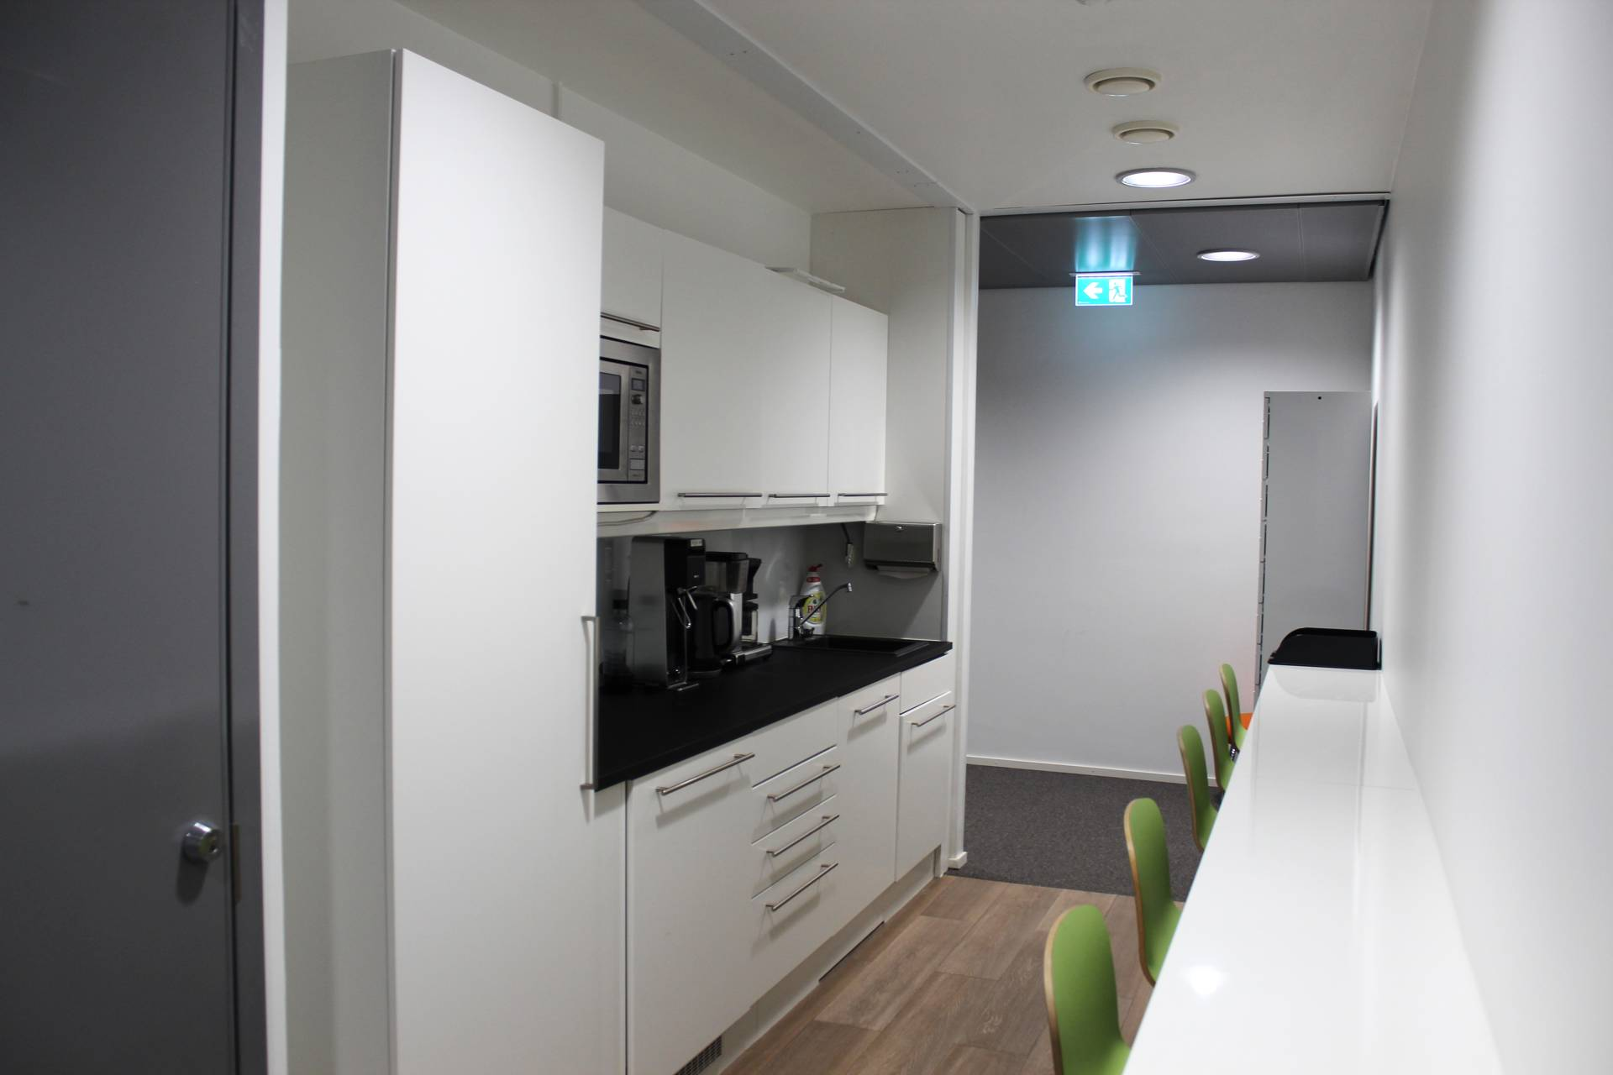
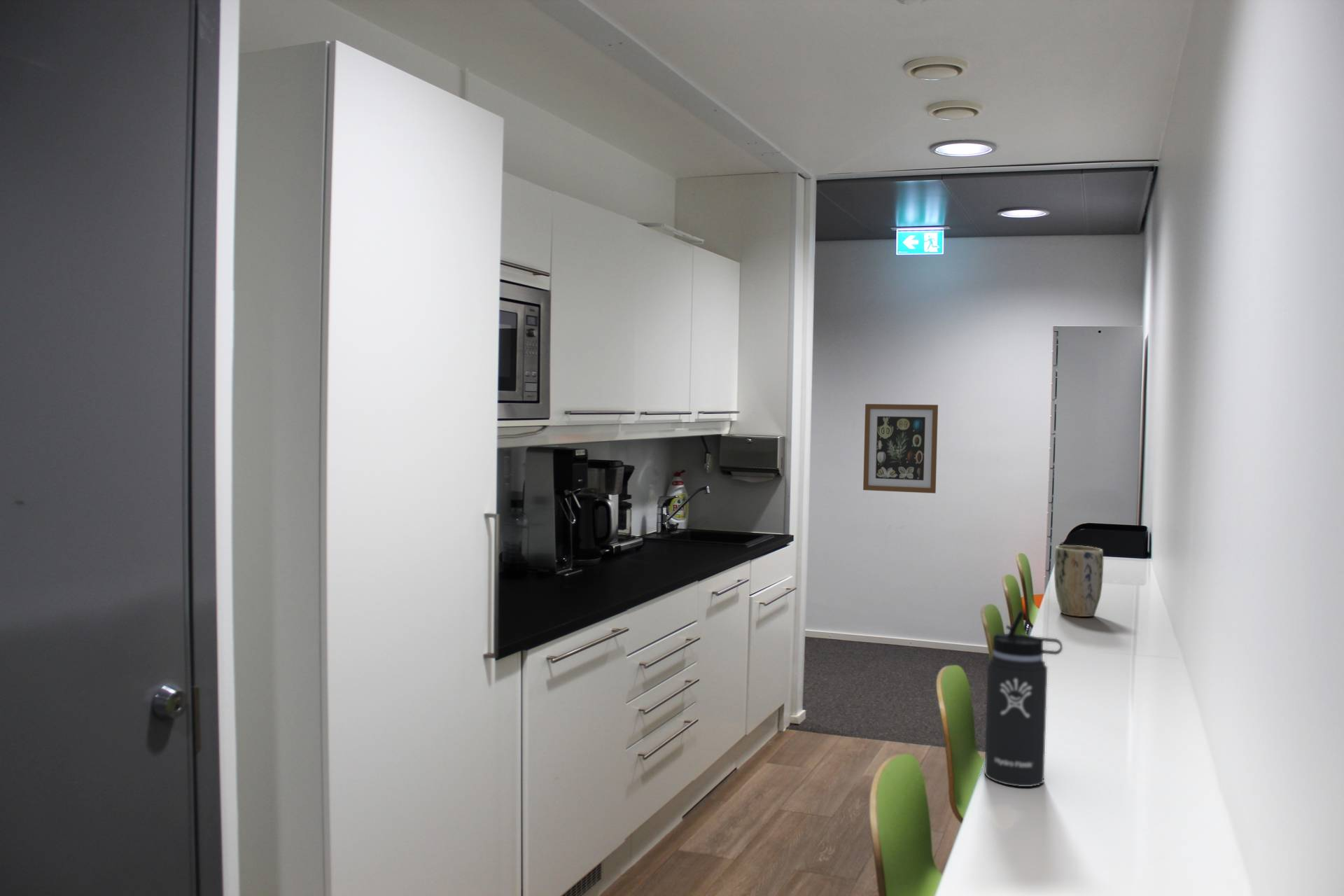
+ wall art (899, 448)
+ plant pot (1077, 580)
+ thermos bottle (1023, 694)
